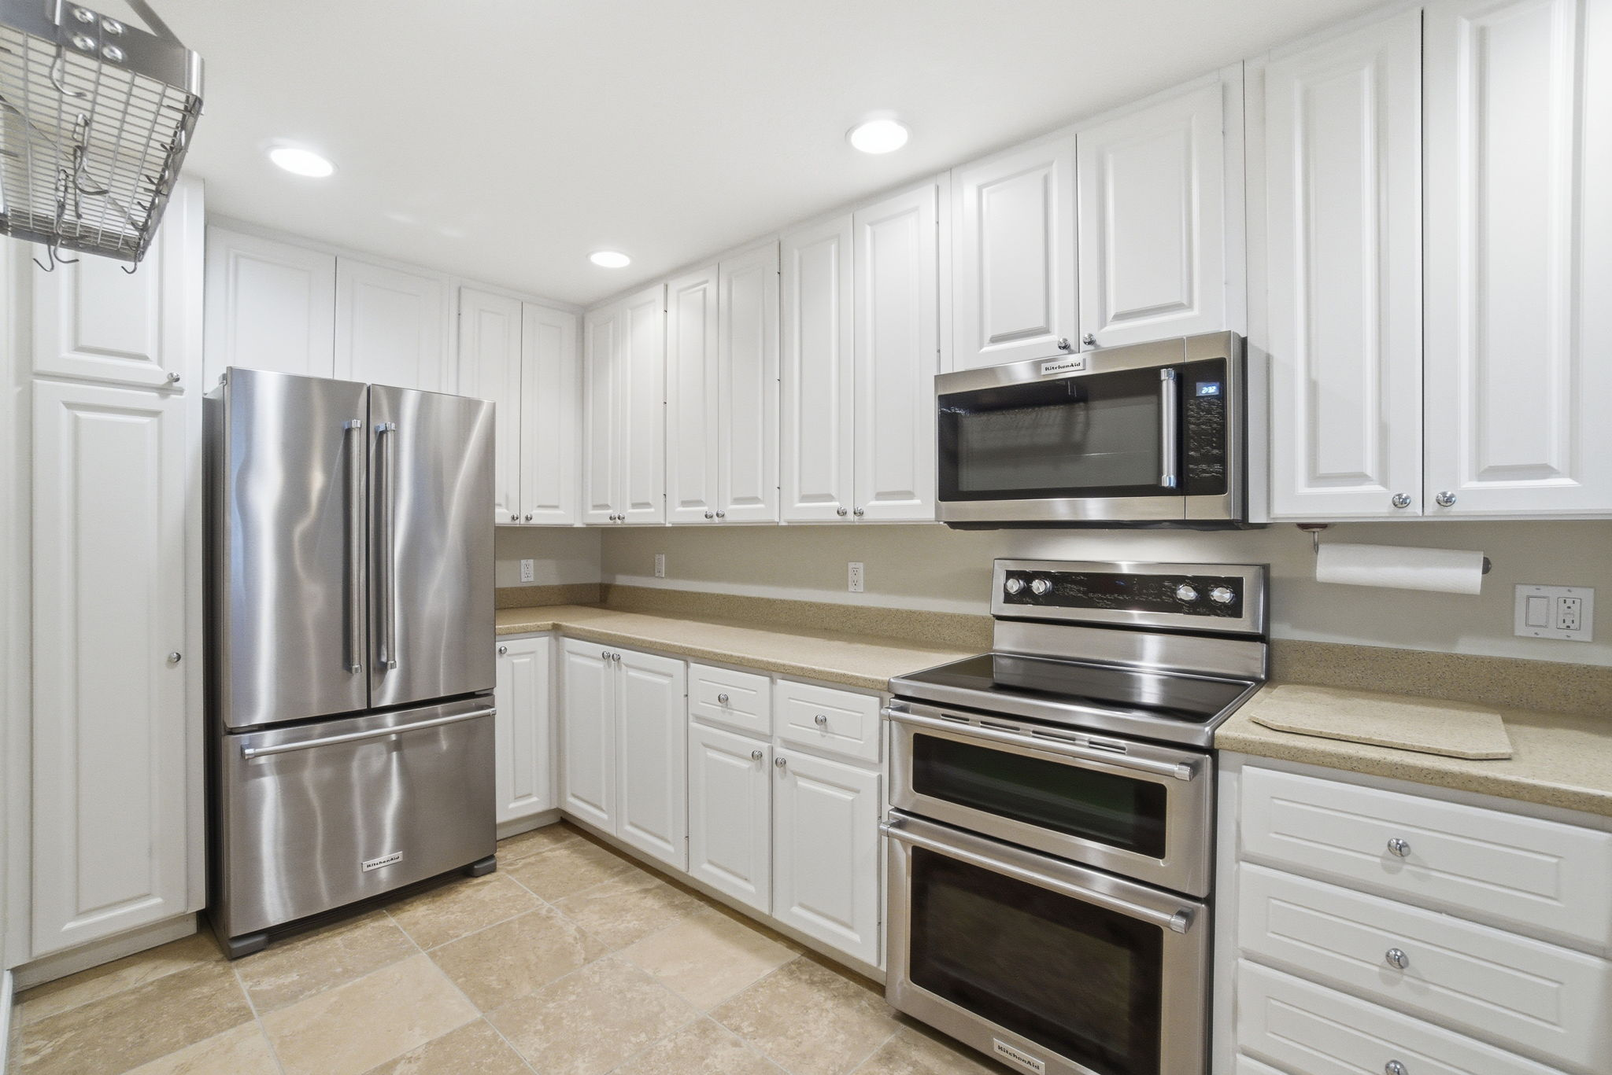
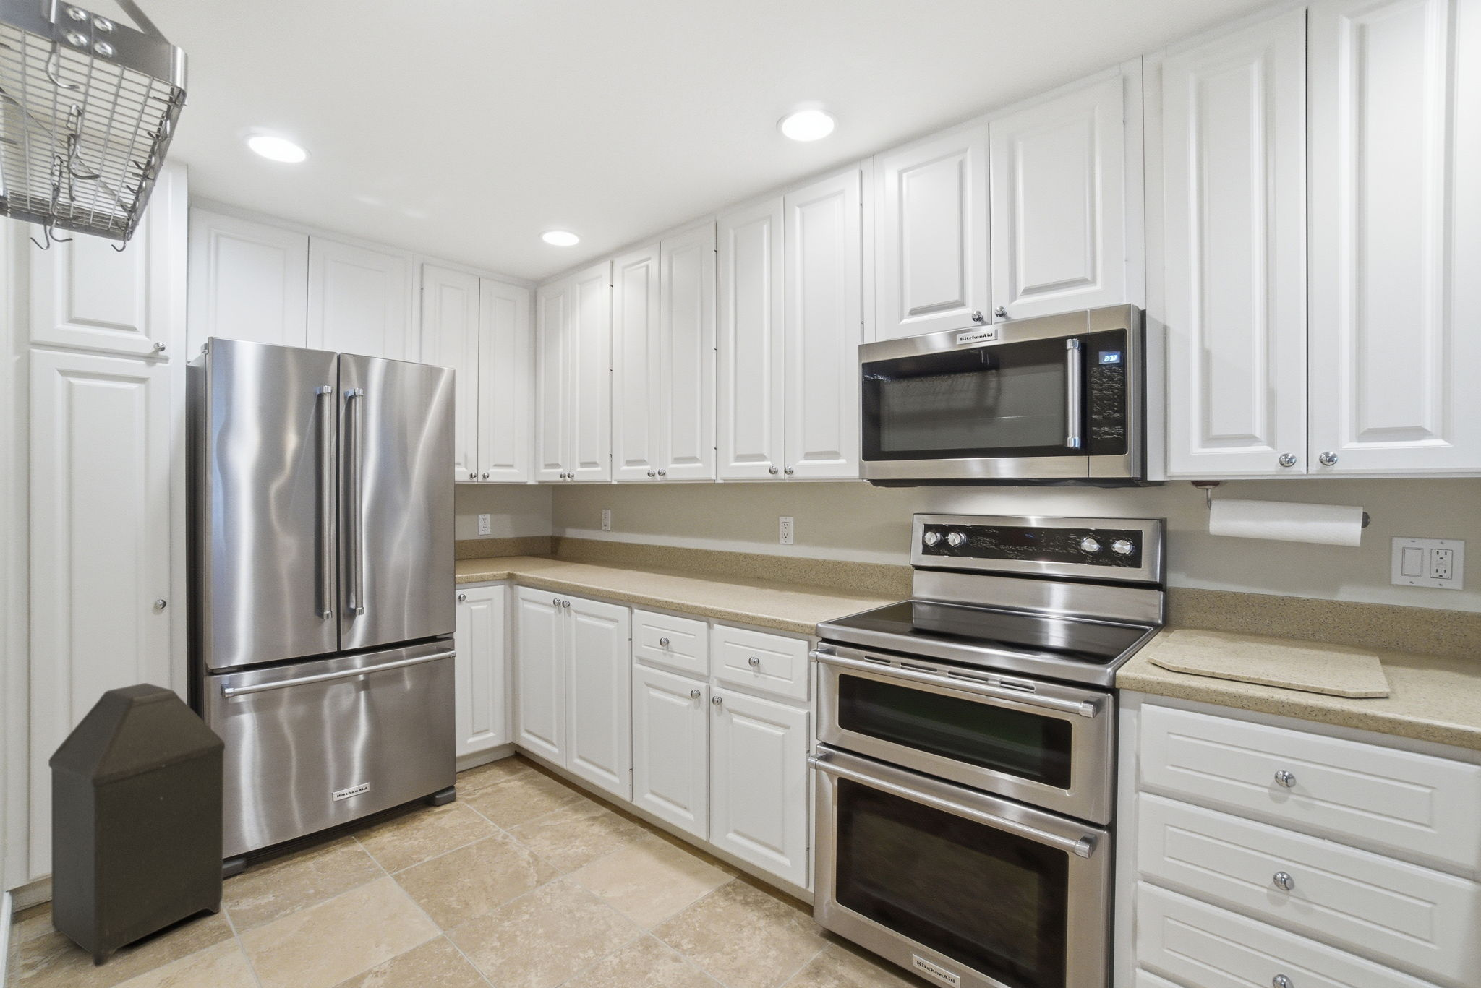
+ trash can (139, 805)
